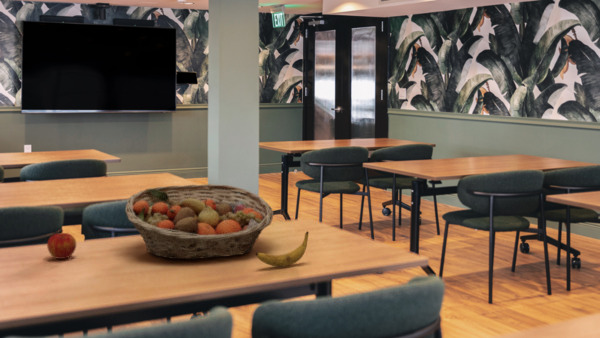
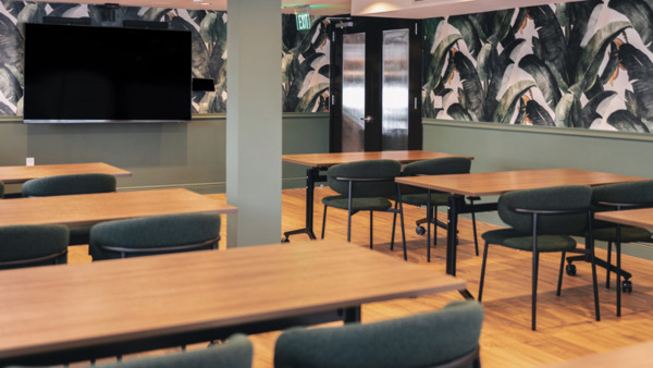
- apple (62, 246)
- banana (284, 254)
- fruit basket (200, 219)
